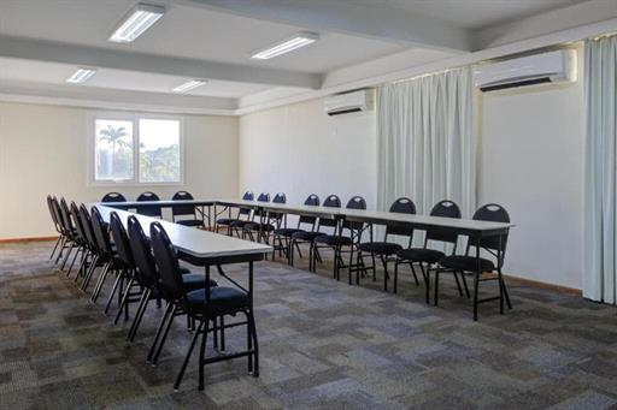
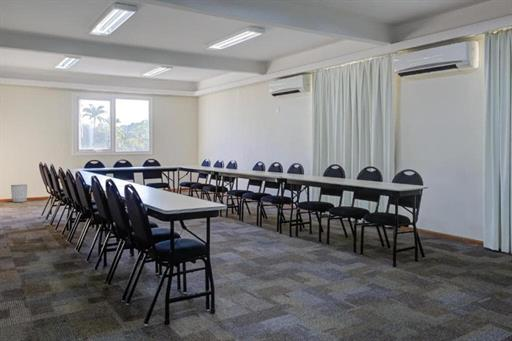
+ waste bin (19, 193)
